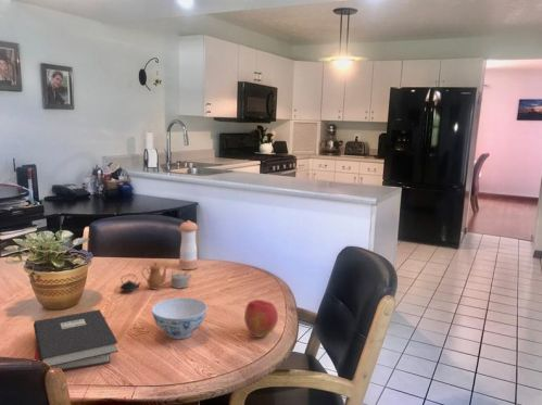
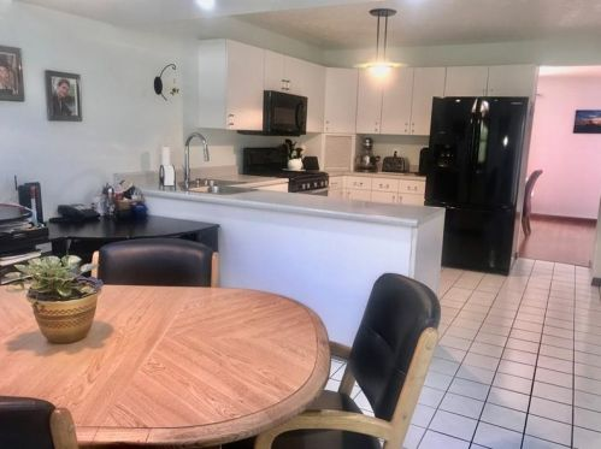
- apple (261, 317)
- chinaware (179, 320)
- hardback book (74, 340)
- teapot (156, 275)
- pepper shaker (188, 243)
